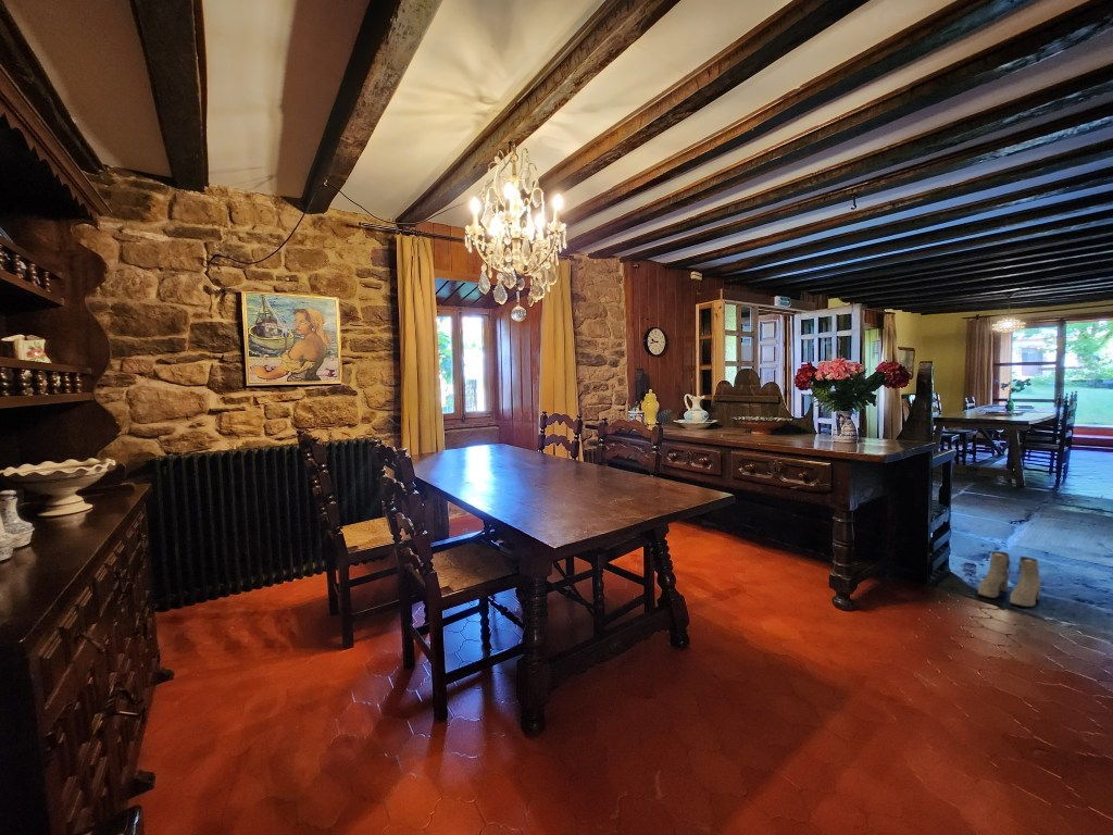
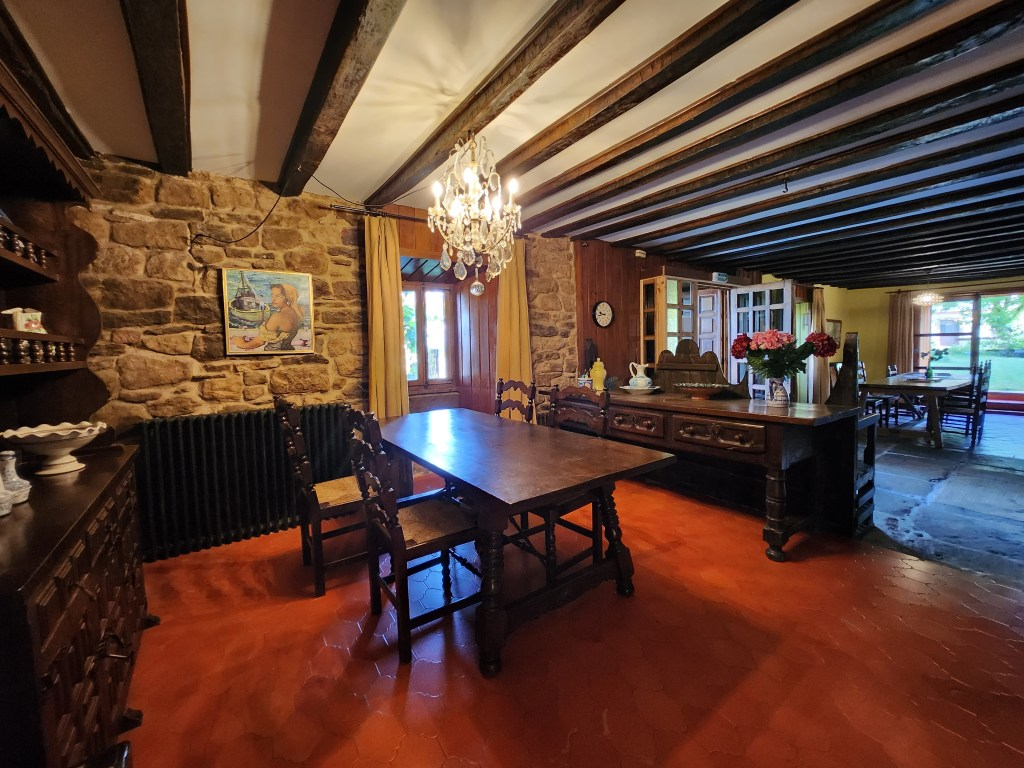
- boots (1008, 576)
